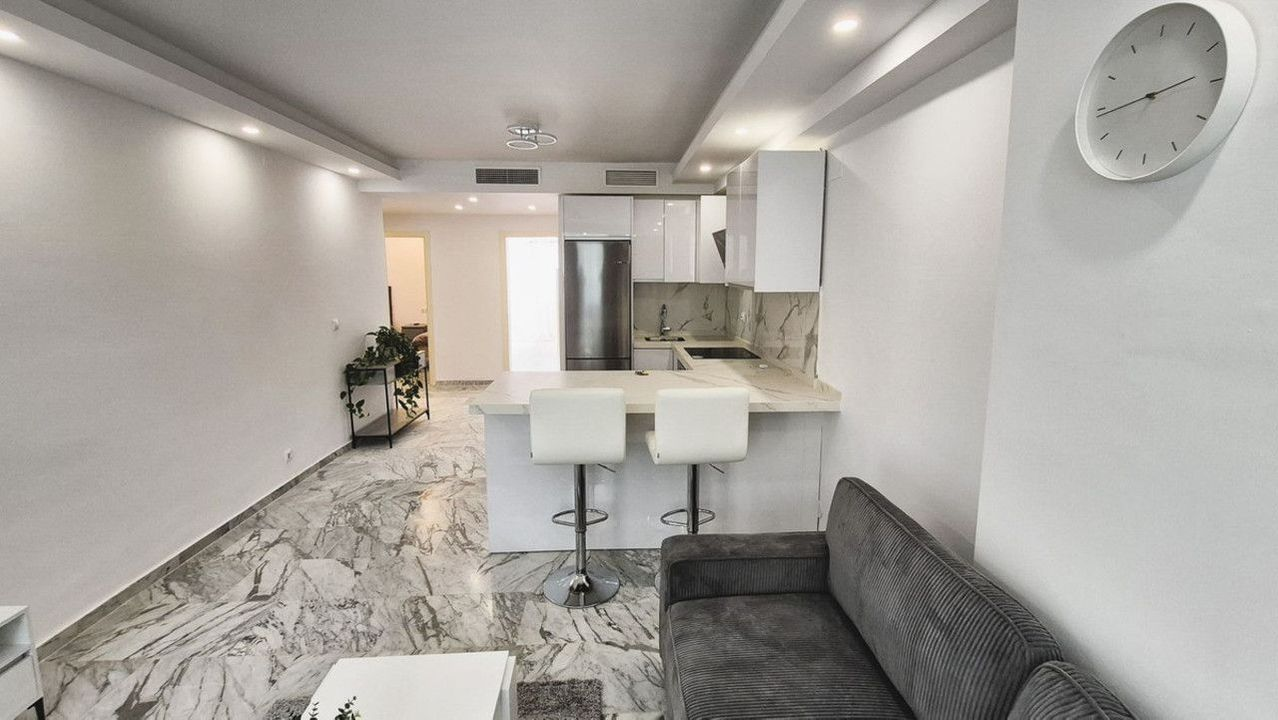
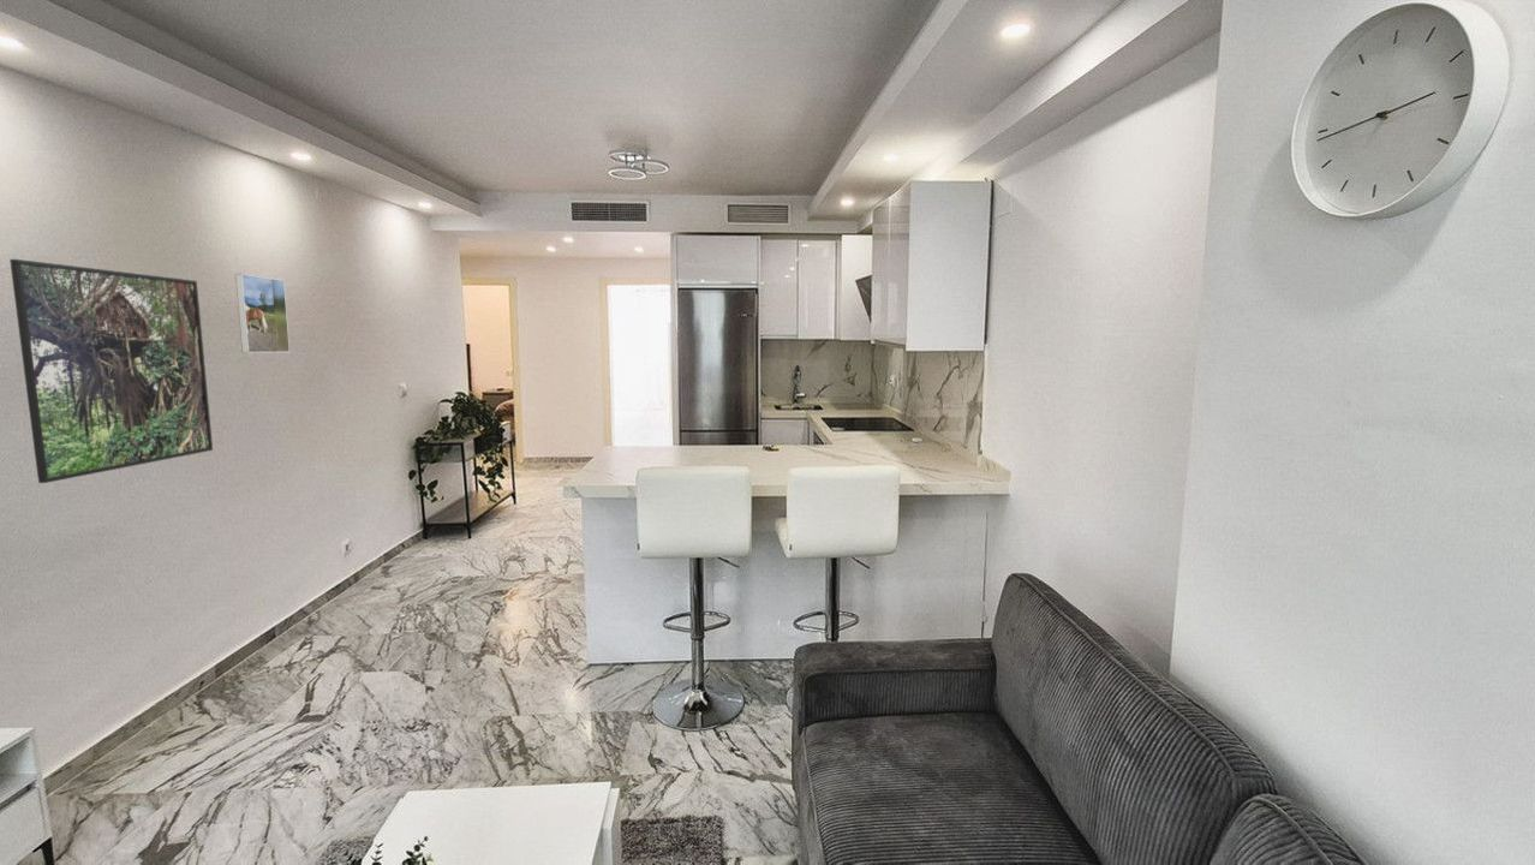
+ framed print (127, 369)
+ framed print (263, 315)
